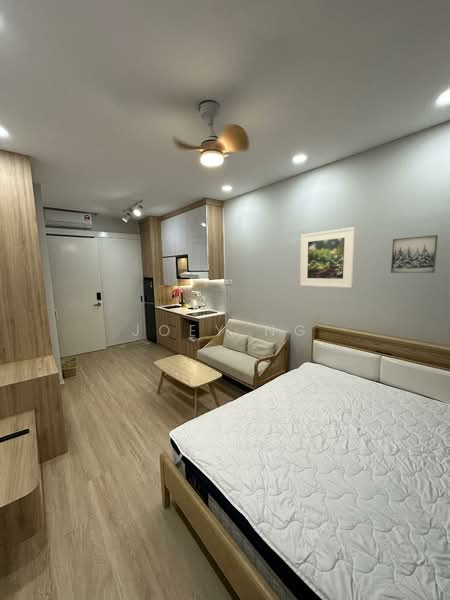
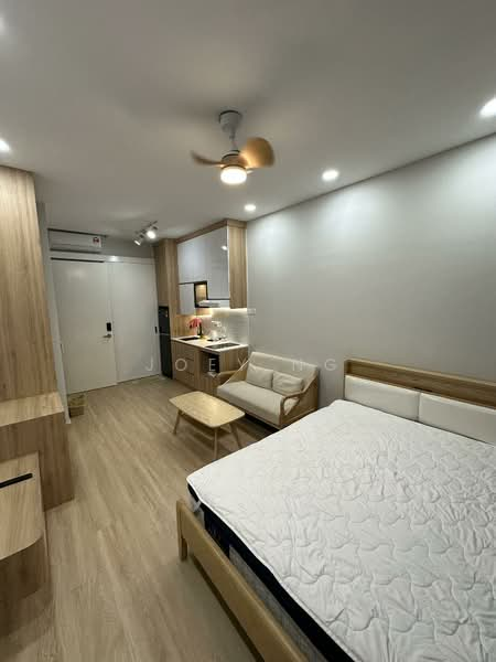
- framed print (324, 259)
- wall art (412, 255)
